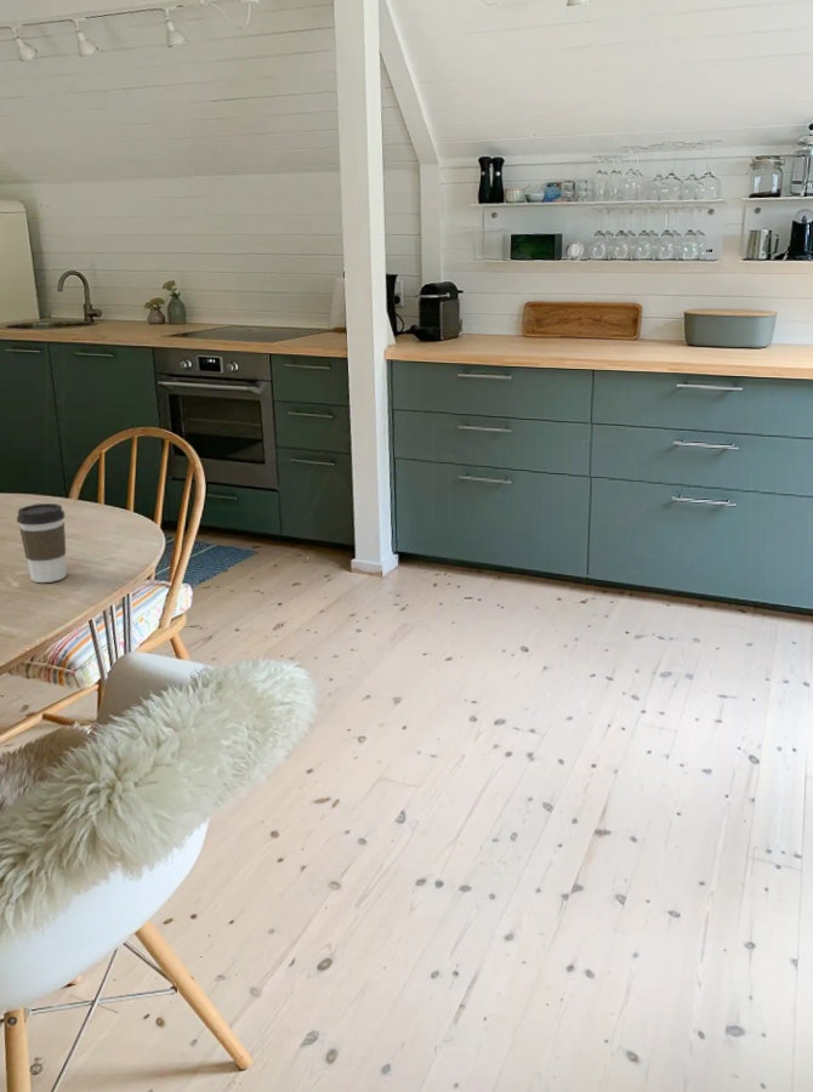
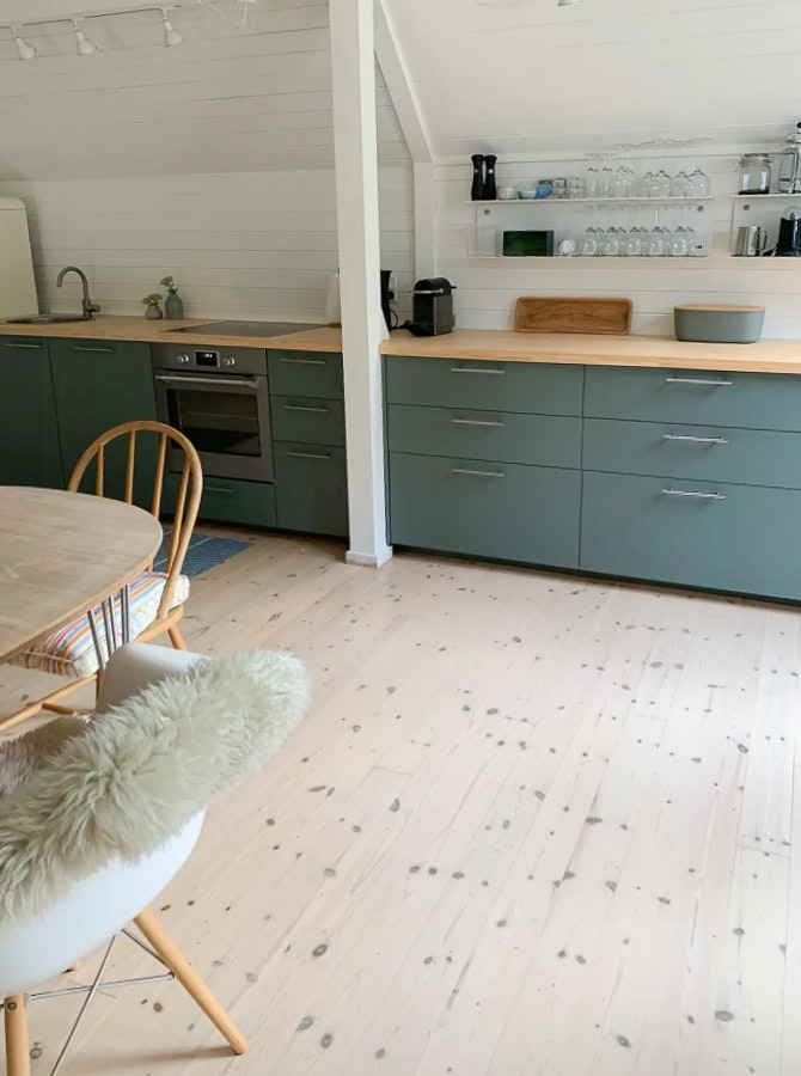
- coffee cup (44, 542)
